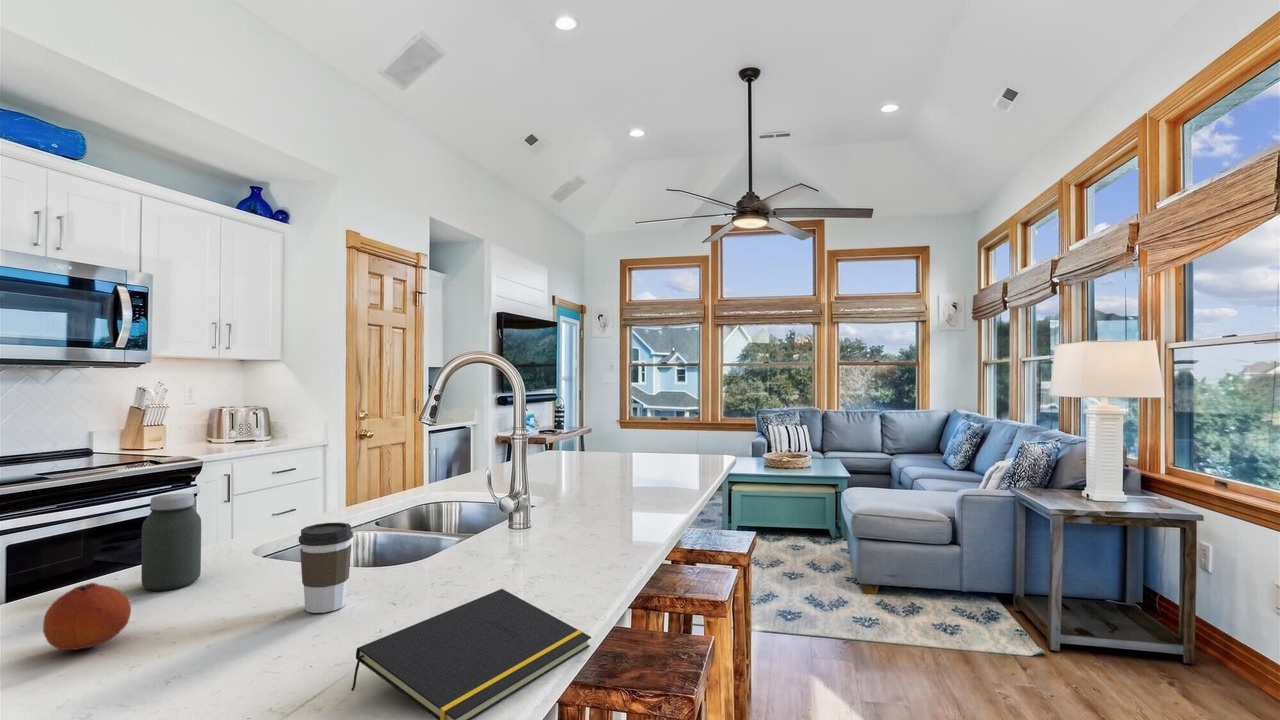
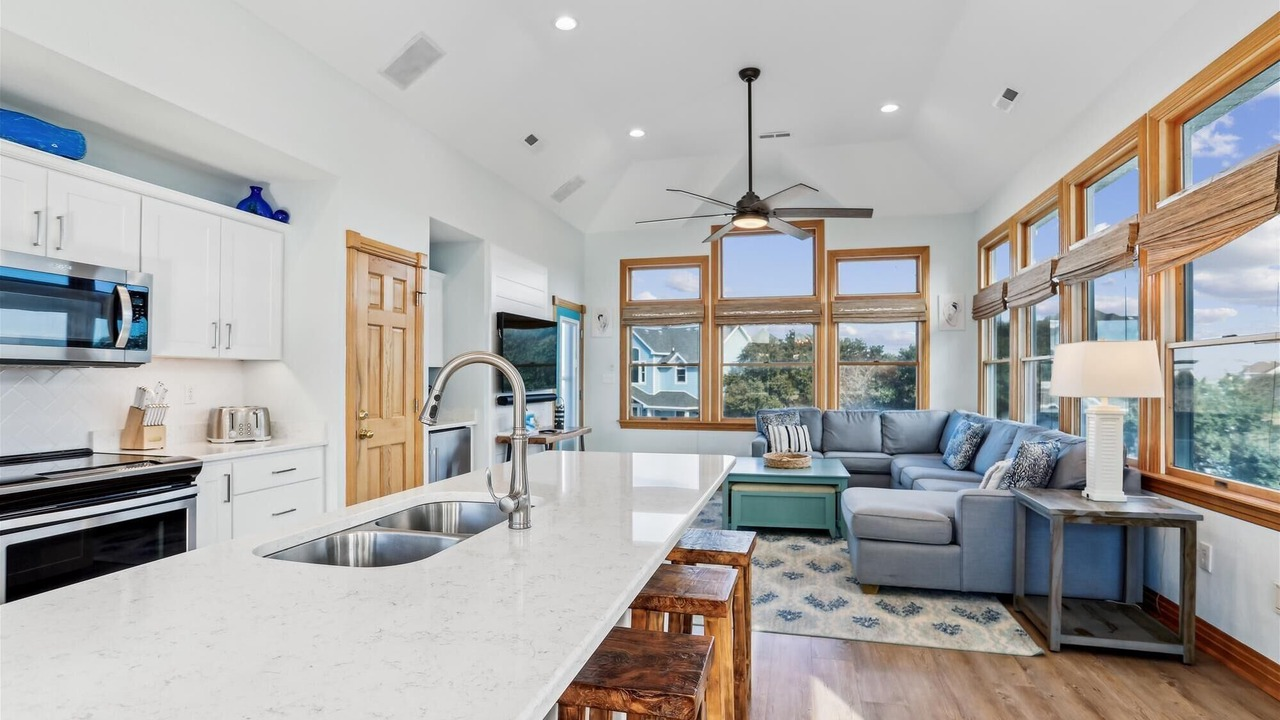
- coffee cup (325, 566)
- jar (172, 540)
- notepad (481, 647)
- fruit (88, 615)
